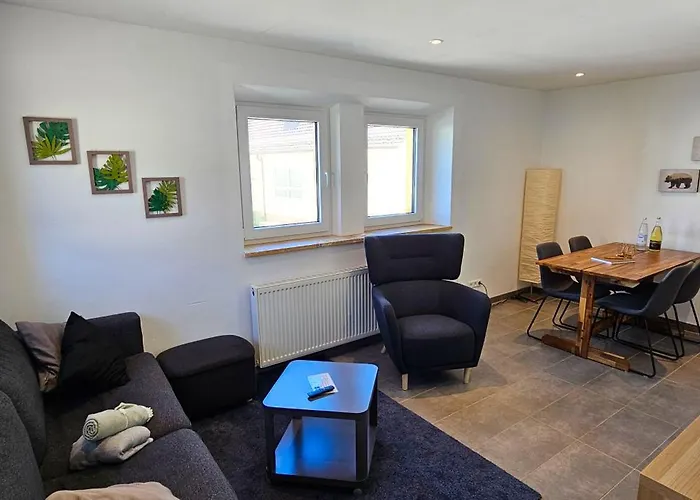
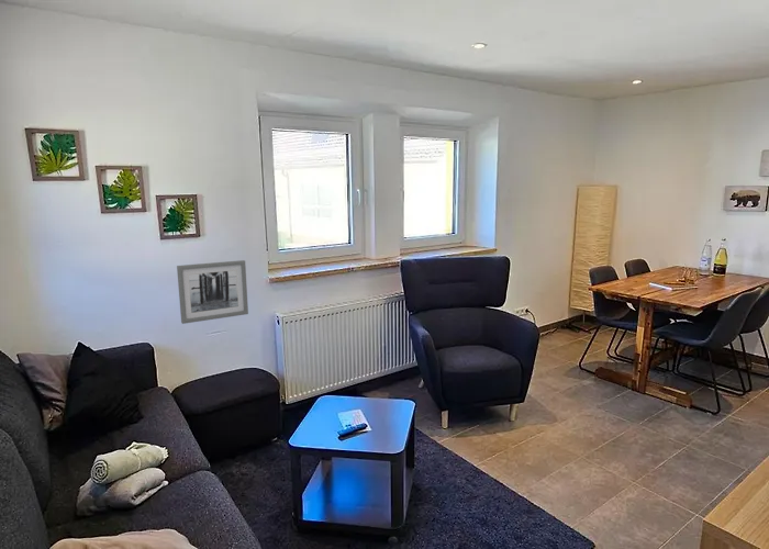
+ wall art (213, 291)
